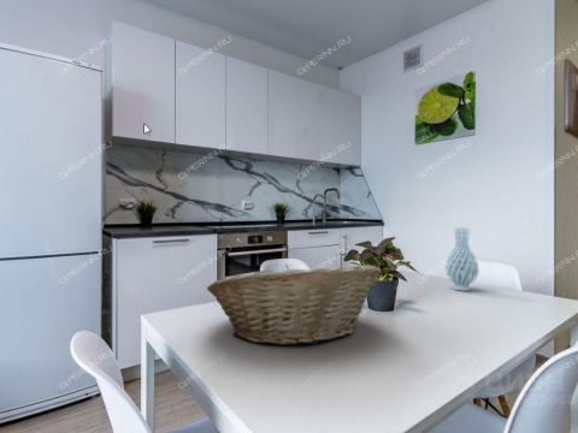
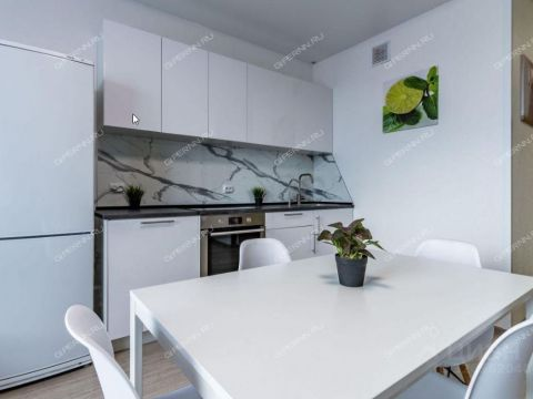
- vase (462, 257)
- fruit basket (295, 293)
